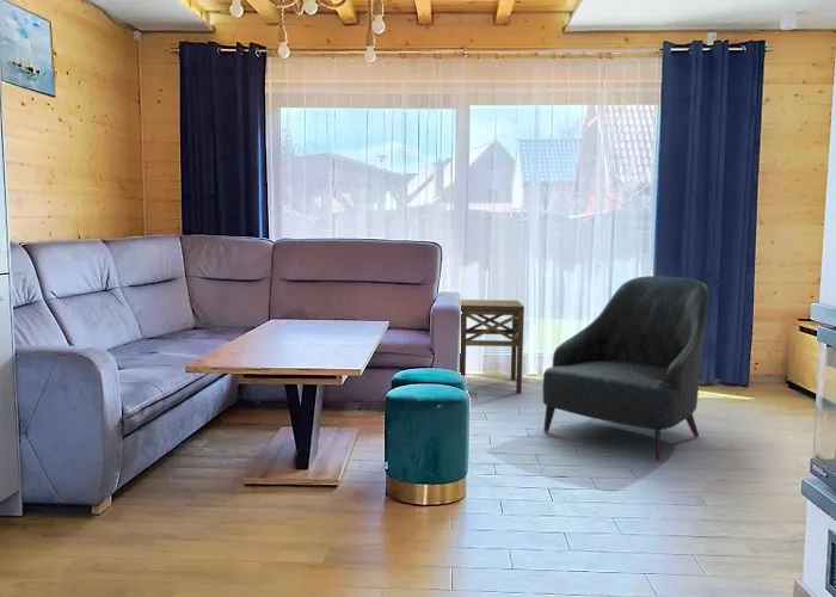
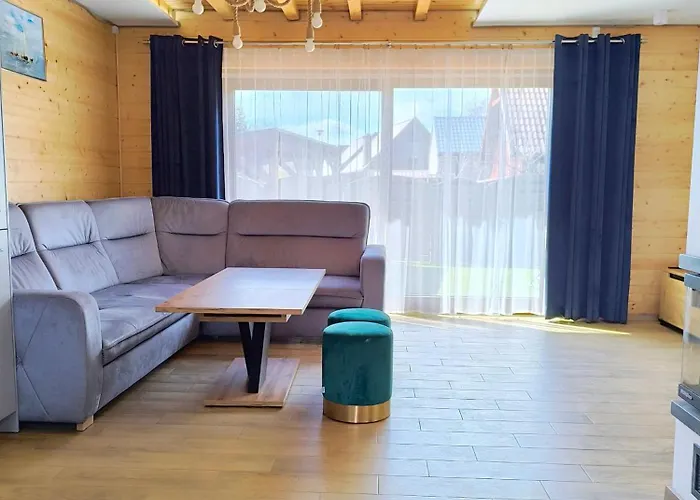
- side table (488, 344)
- armchair (633, 356)
